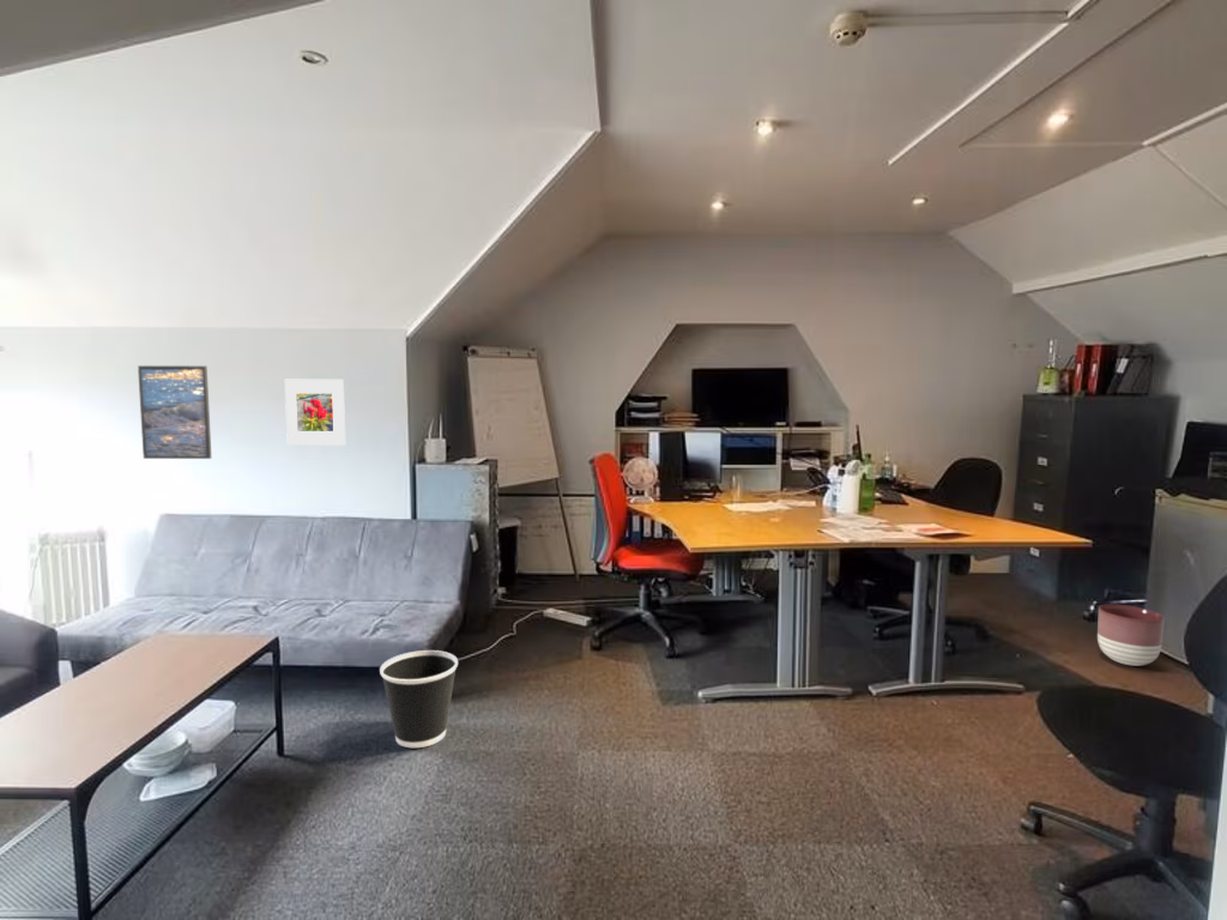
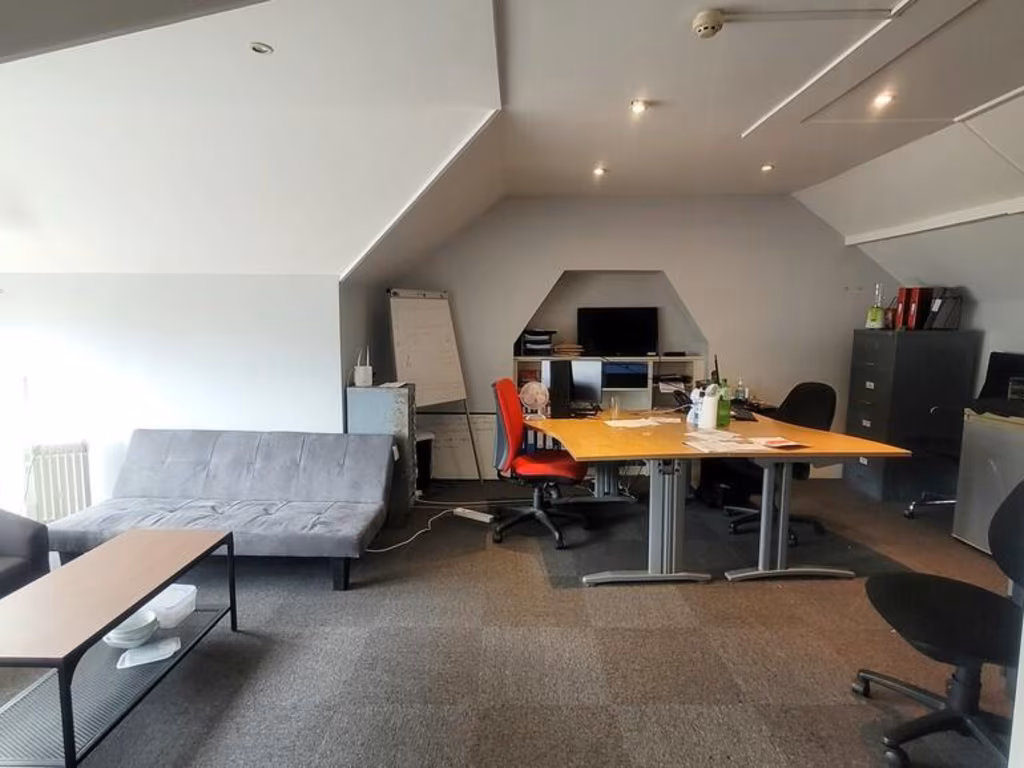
- planter (1129, 637)
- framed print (175, 412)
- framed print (315, 412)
- wastebasket (419, 700)
